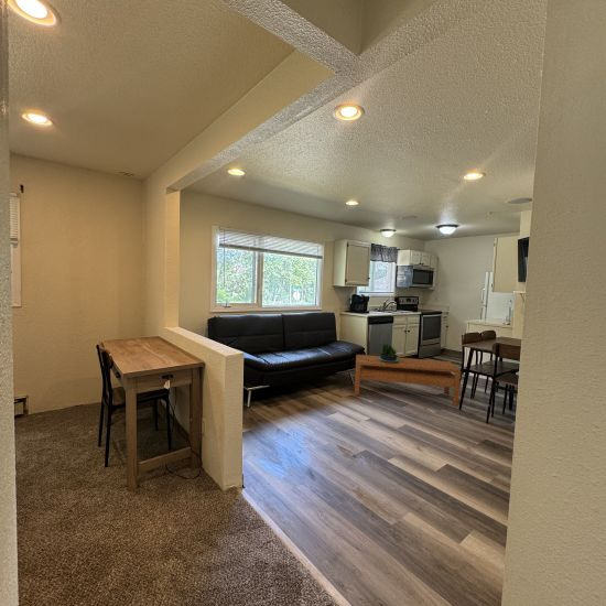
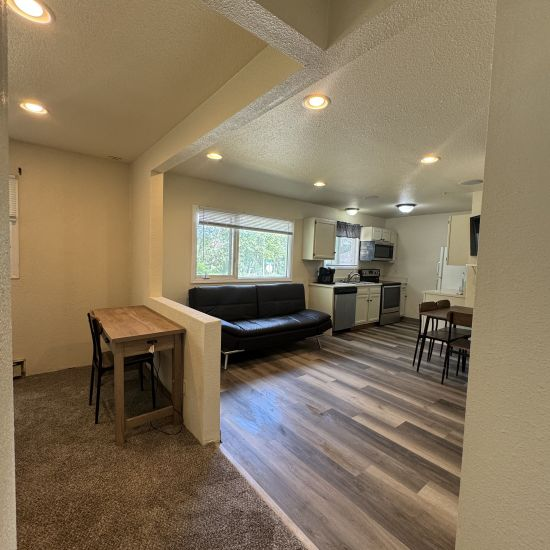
- coffee table (403, 378)
- potted plant (388, 351)
